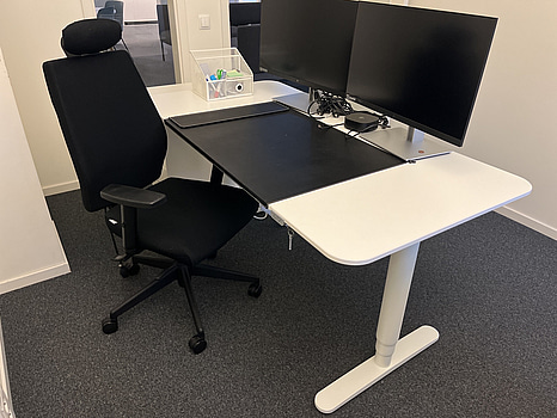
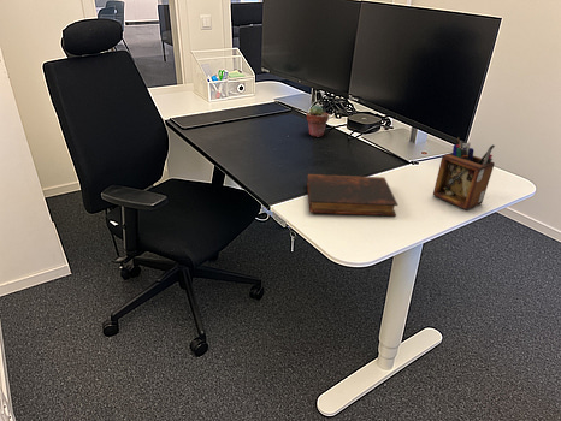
+ potted succulent (317, 119)
+ desk organizer (463, 171)
+ book (349, 194)
